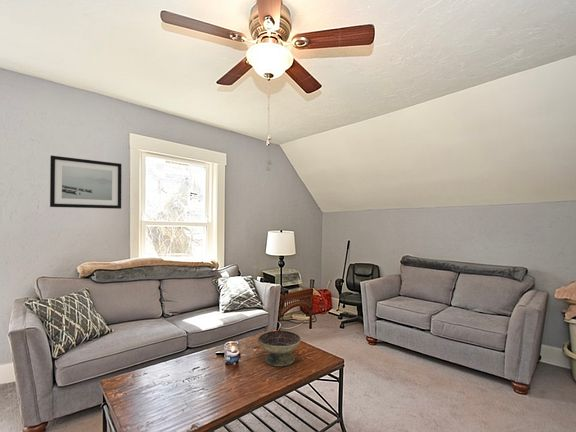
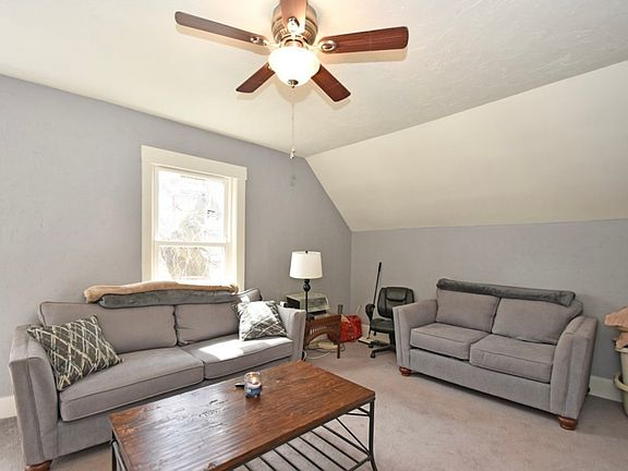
- wall art (88, 183)
- decorative bowl (279, 347)
